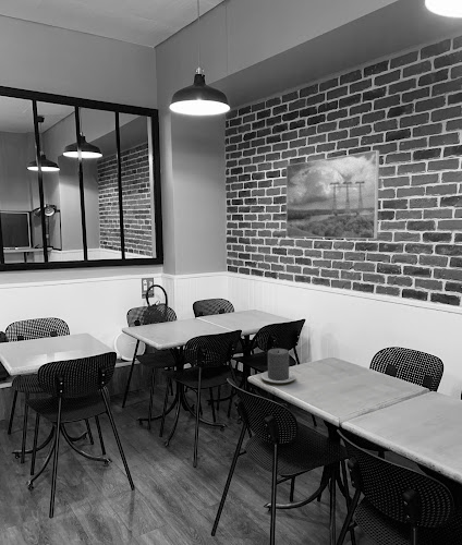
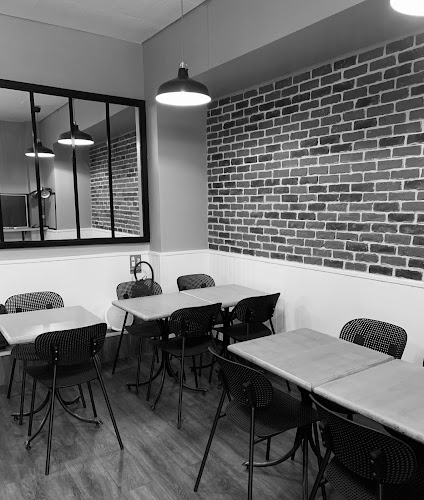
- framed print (327, 198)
- candle (278, 365)
